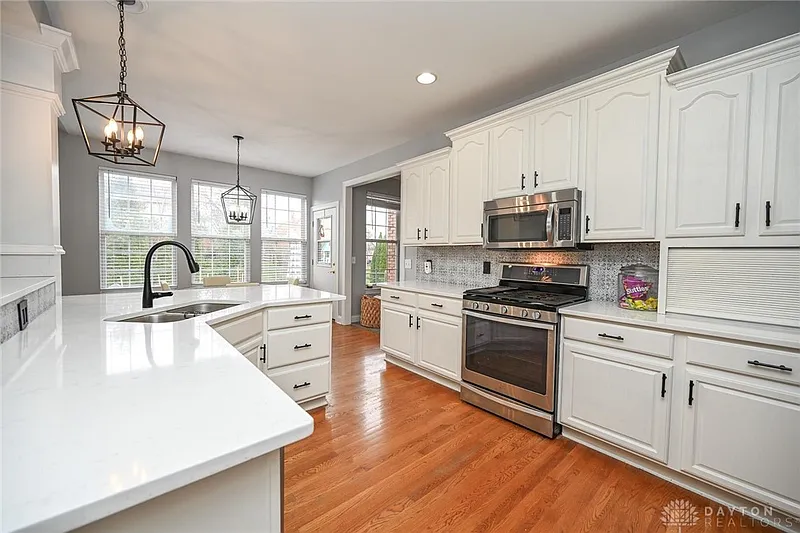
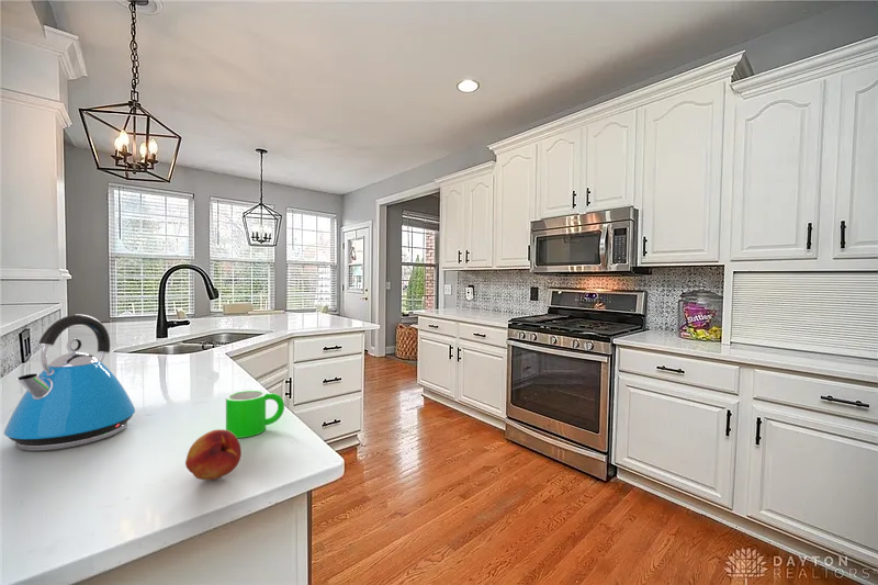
+ fruit (213, 454)
+ kettle (78, 373)
+ mug (256, 410)
